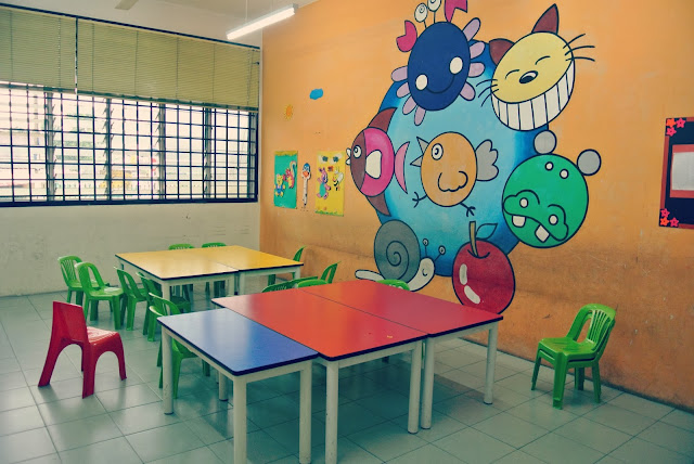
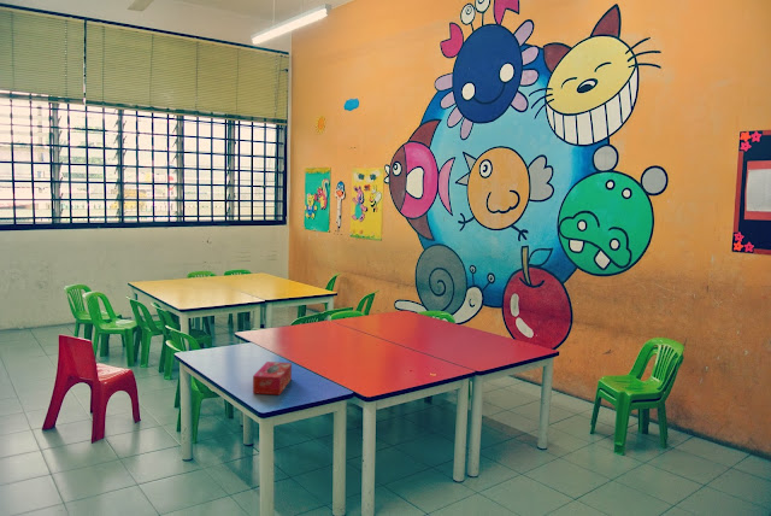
+ tissue box (272, 377)
